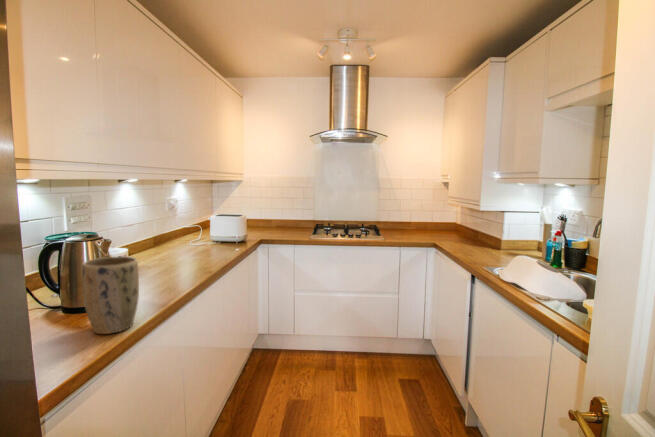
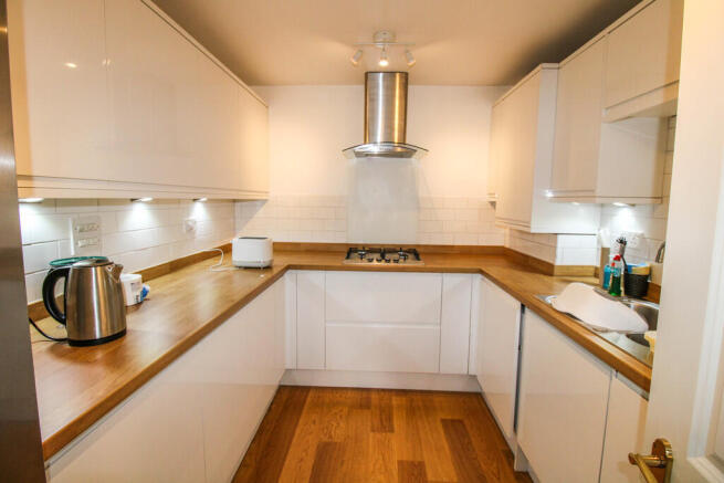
- plant pot (112, 294)
